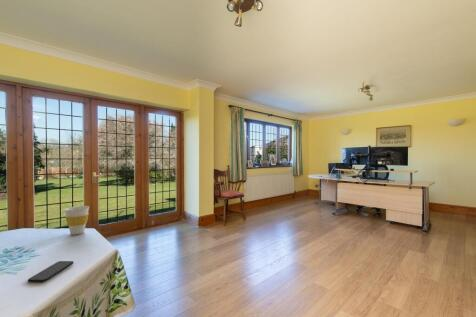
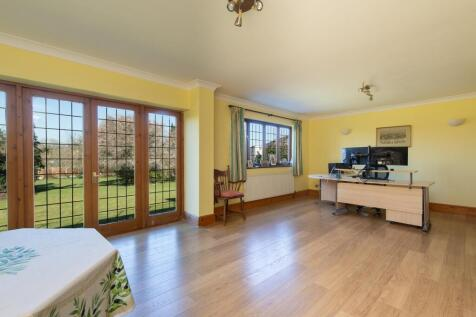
- smartphone (52, 270)
- cup (77, 220)
